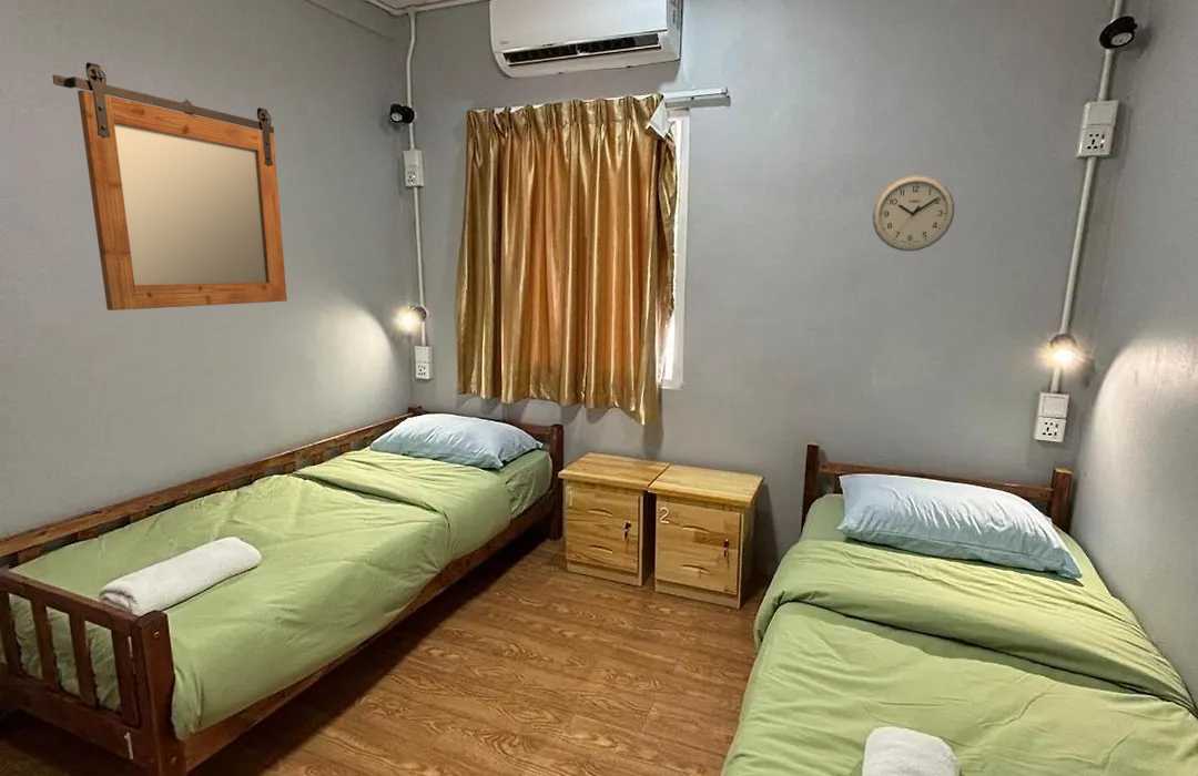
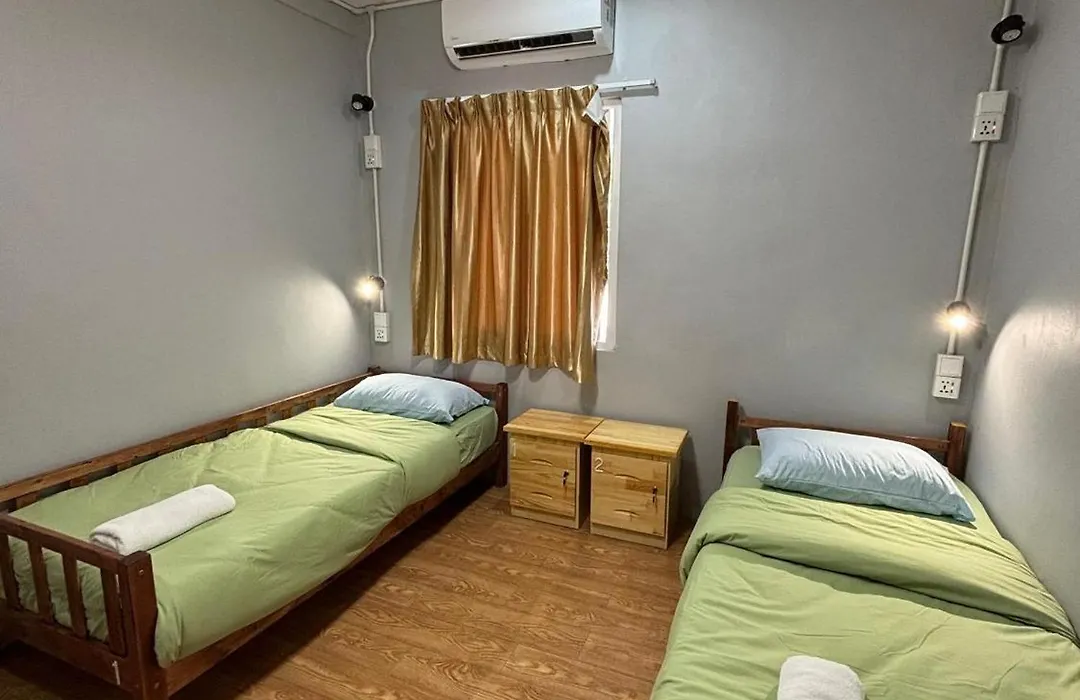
- mirror (194, 200)
- wall clock (912, 213)
